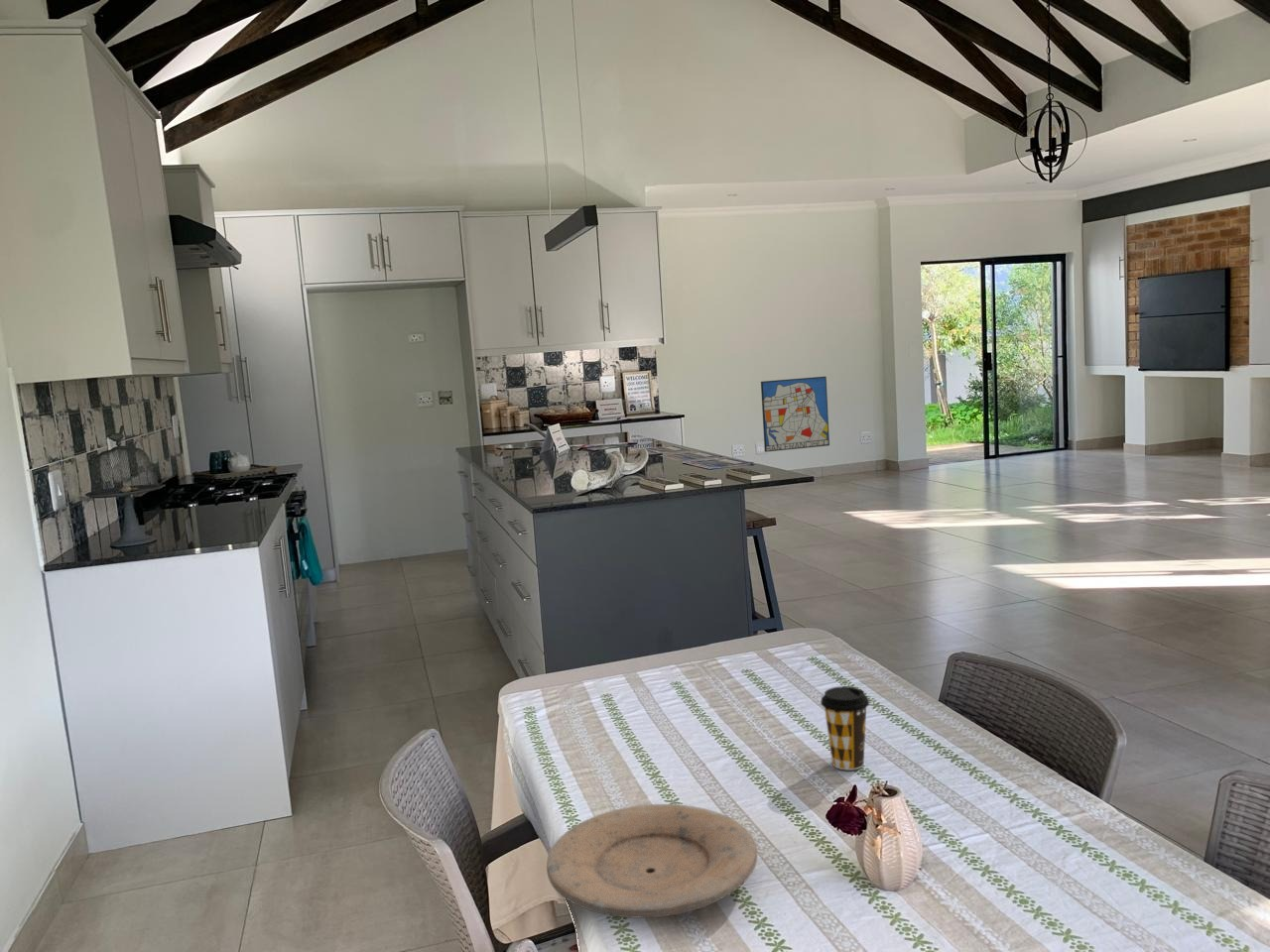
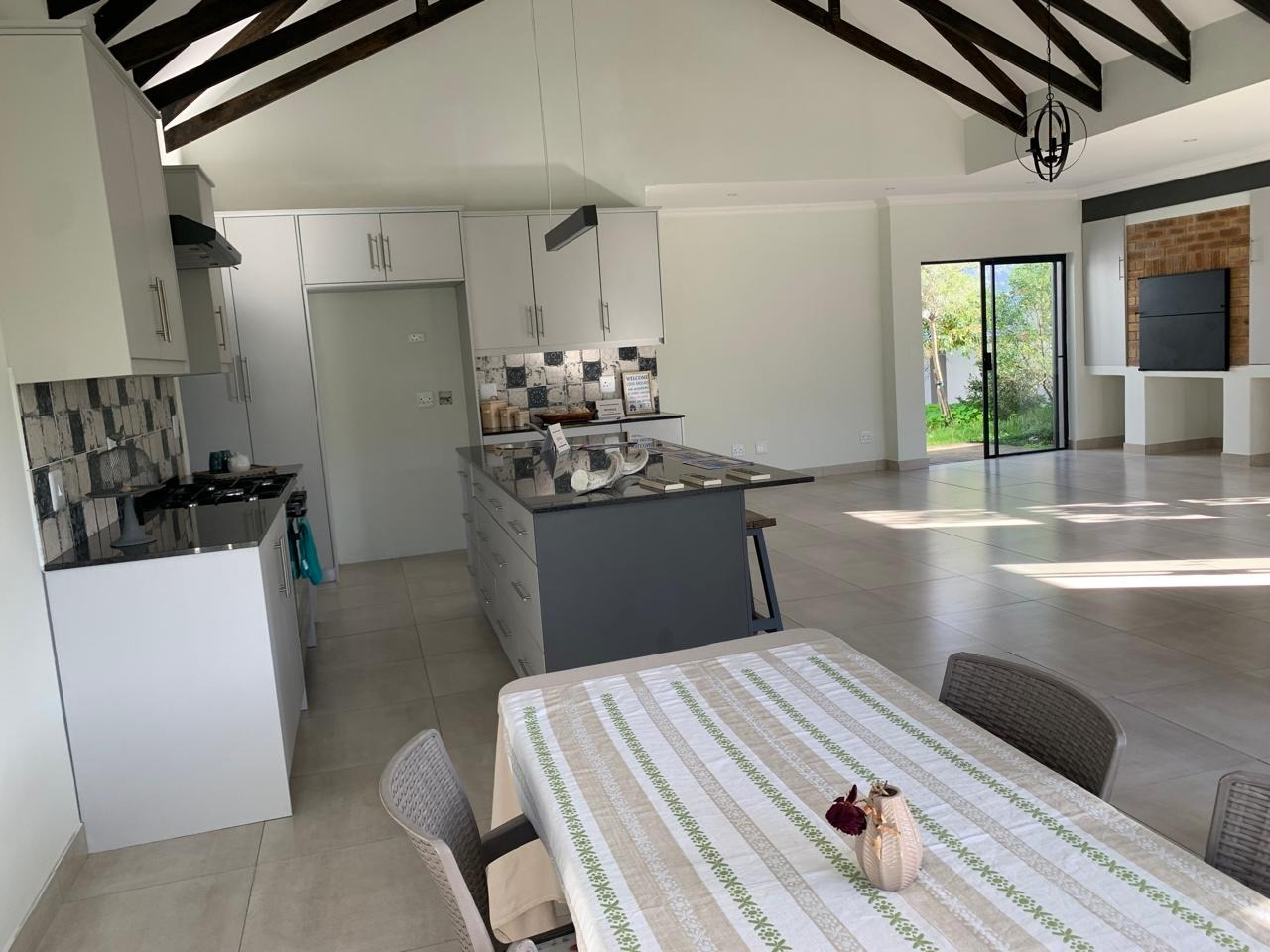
- wall art (795, 414)
- plate (652, 863)
- coffee cup (845, 728)
